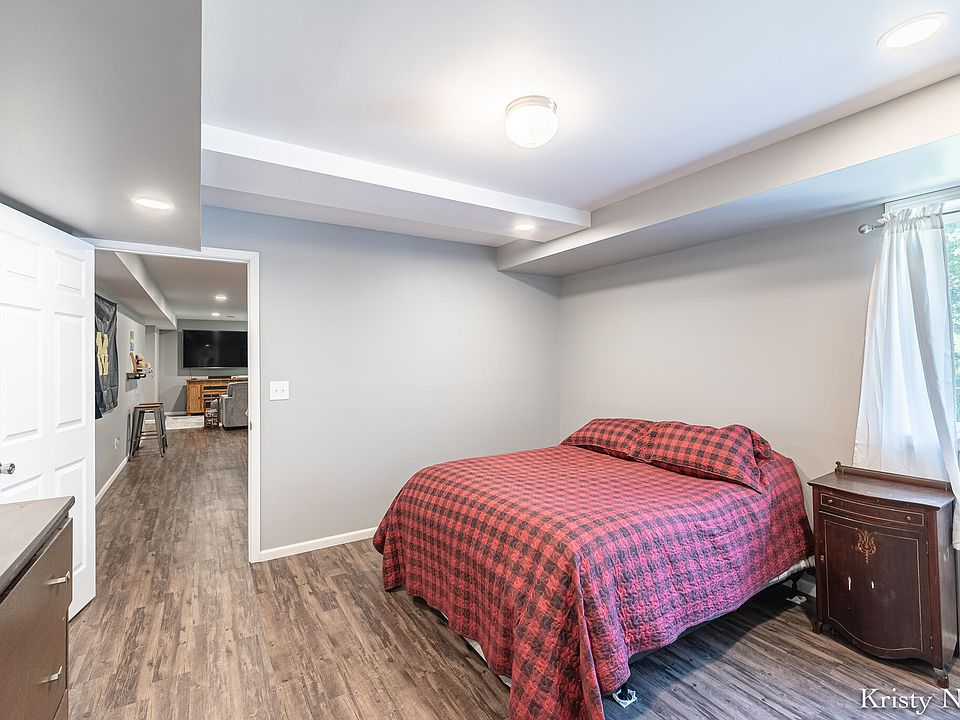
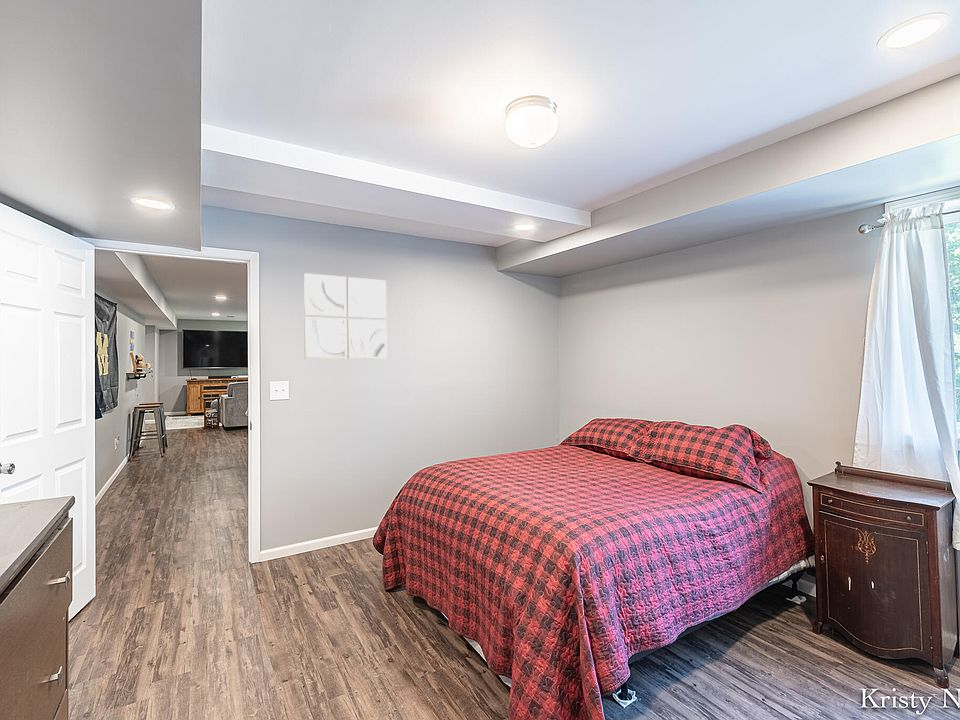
+ wall art (345, 316)
